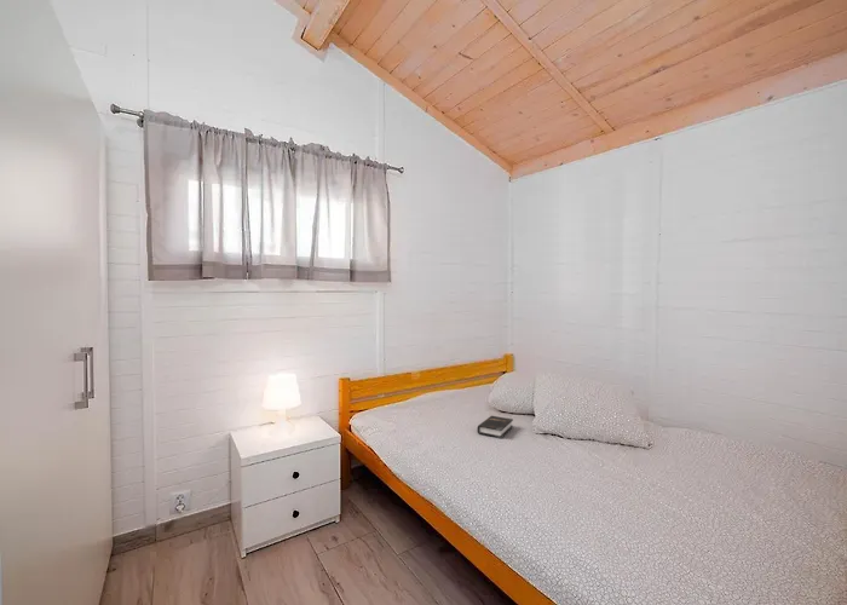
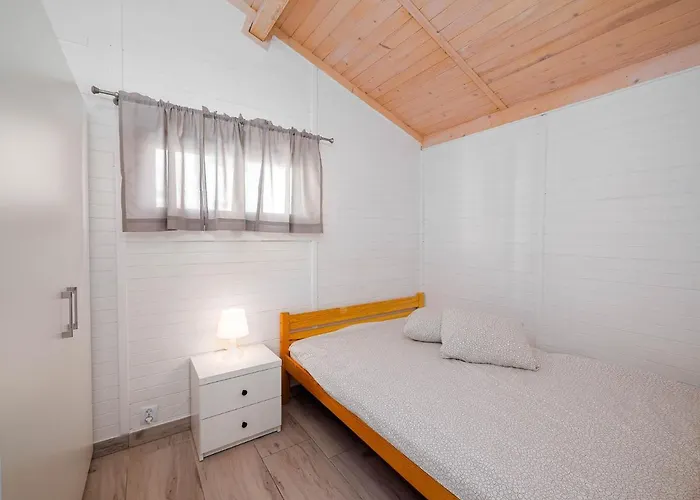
- hardback book (495, 426)
